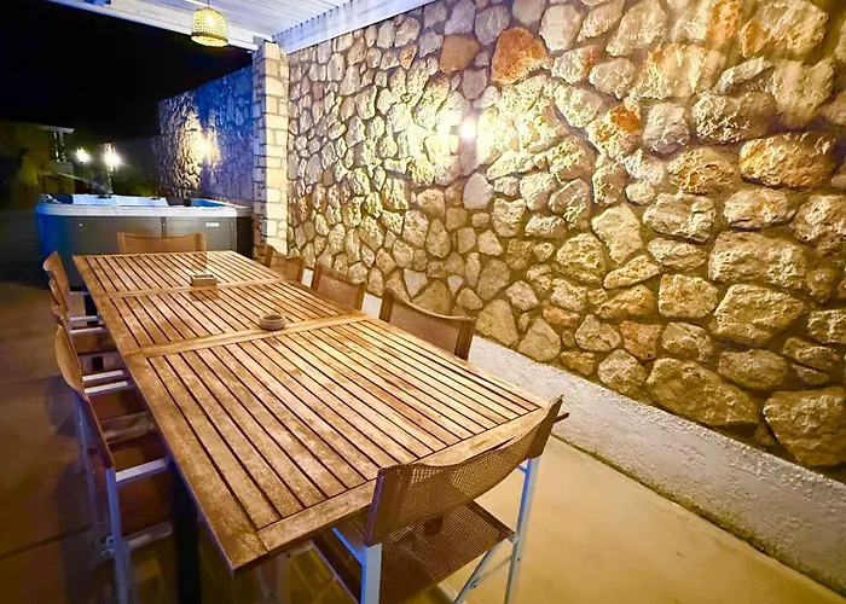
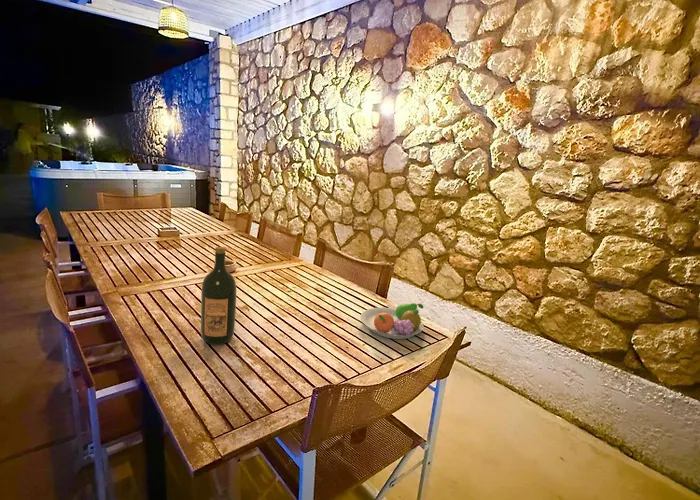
+ wine bottle (218, 294)
+ fruit bowl (395, 315)
